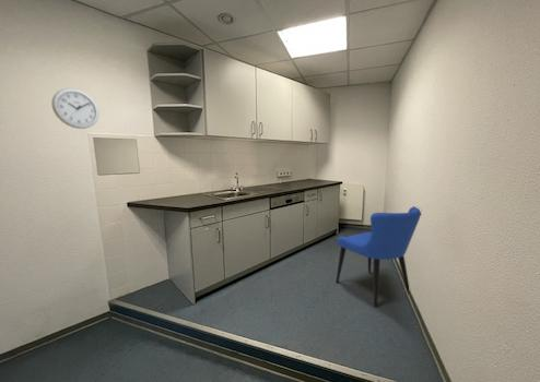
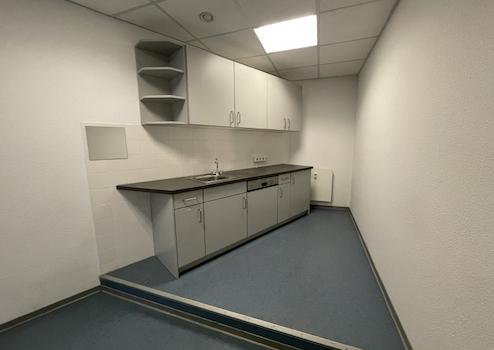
- wall clock (77, 108)
- dining chair (374, 247)
